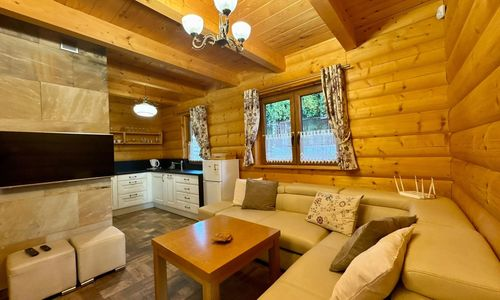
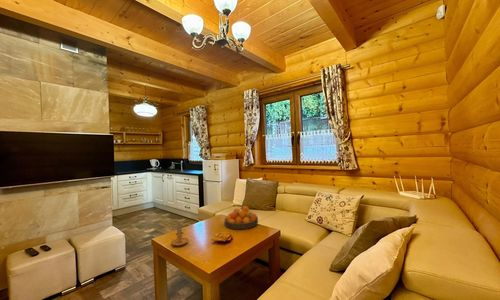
+ fruit bowl (241, 215)
+ candle (179, 232)
